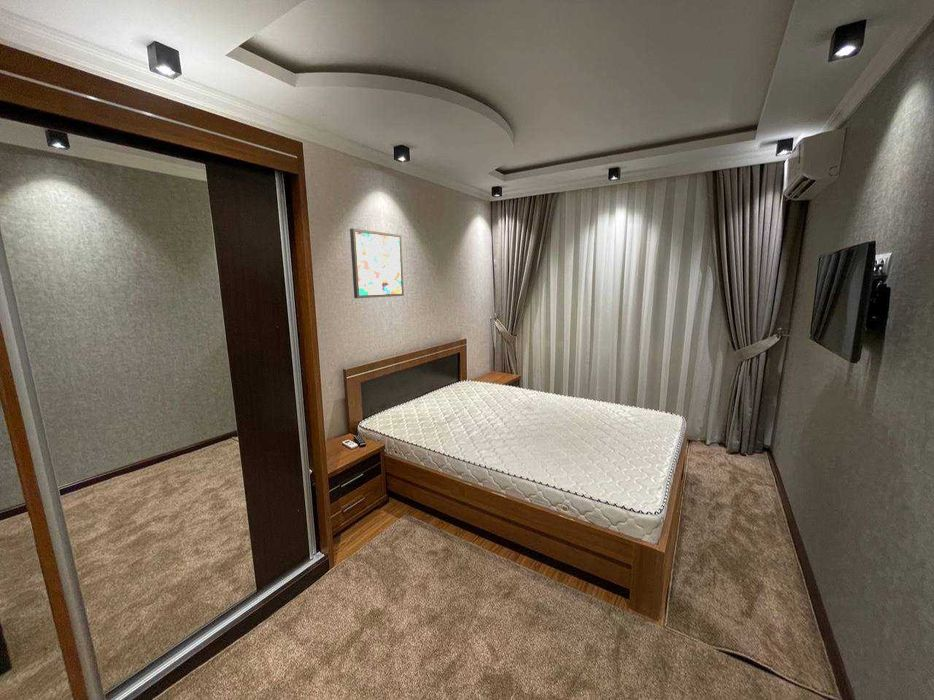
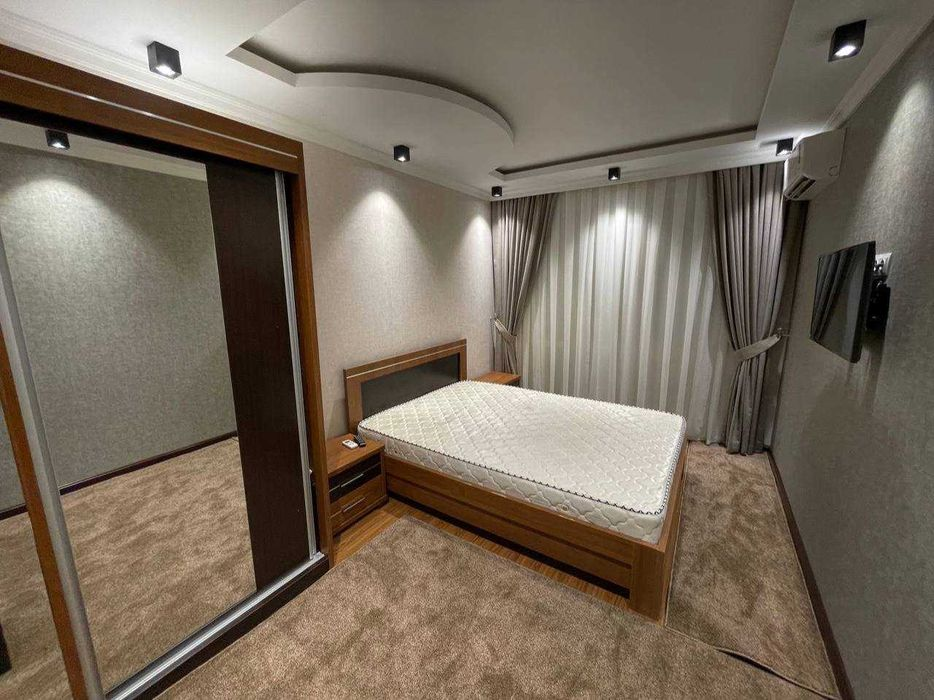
- wall art (379, 265)
